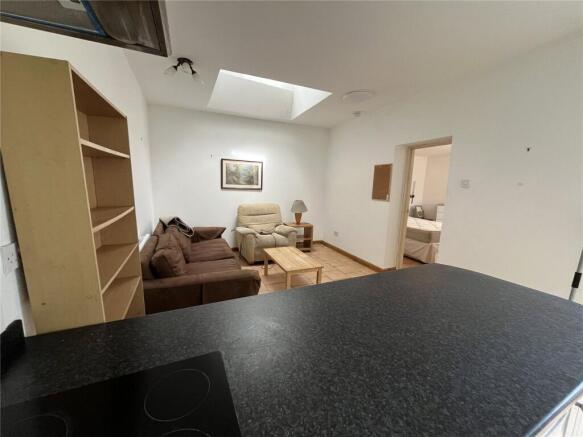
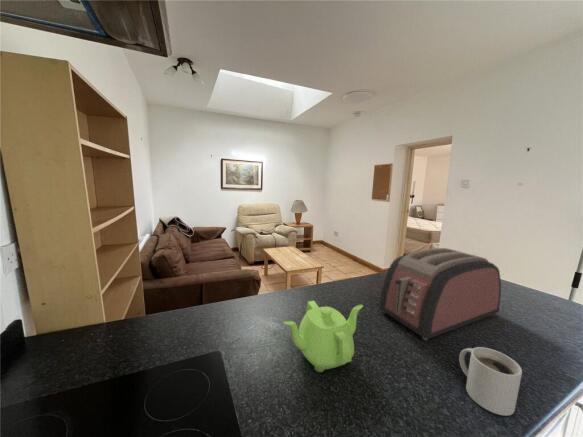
+ toaster (439, 284)
+ teapot (324, 333)
+ mug (488, 375)
